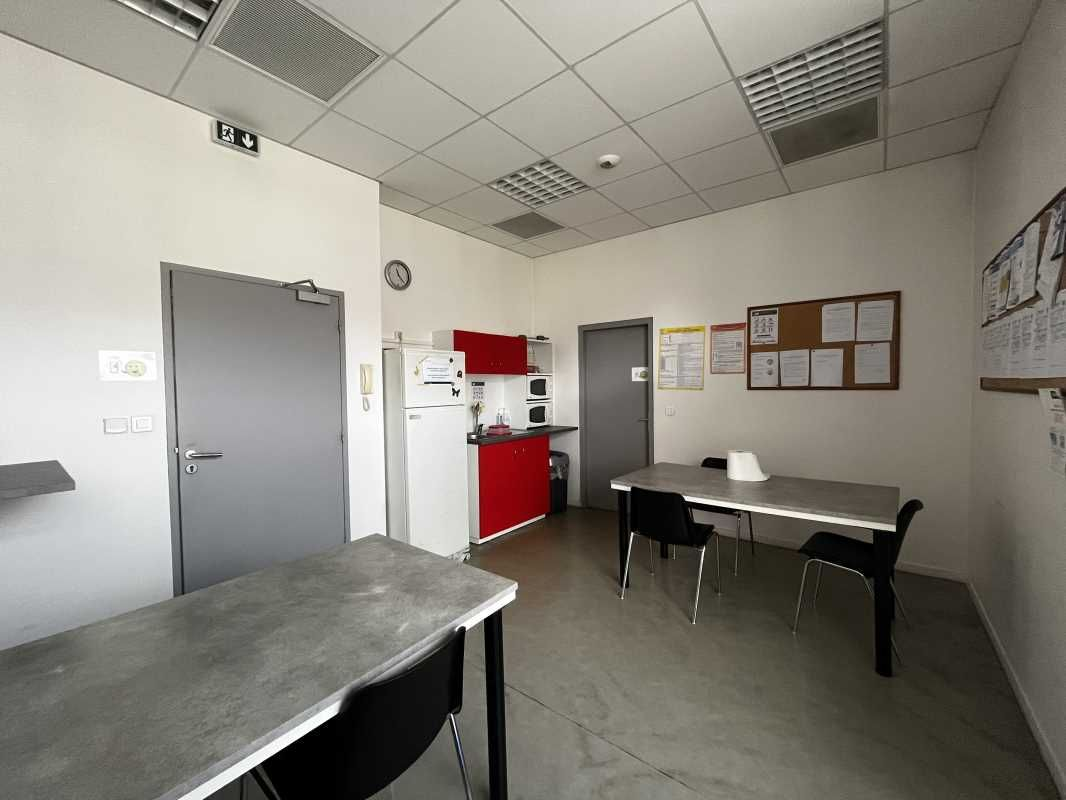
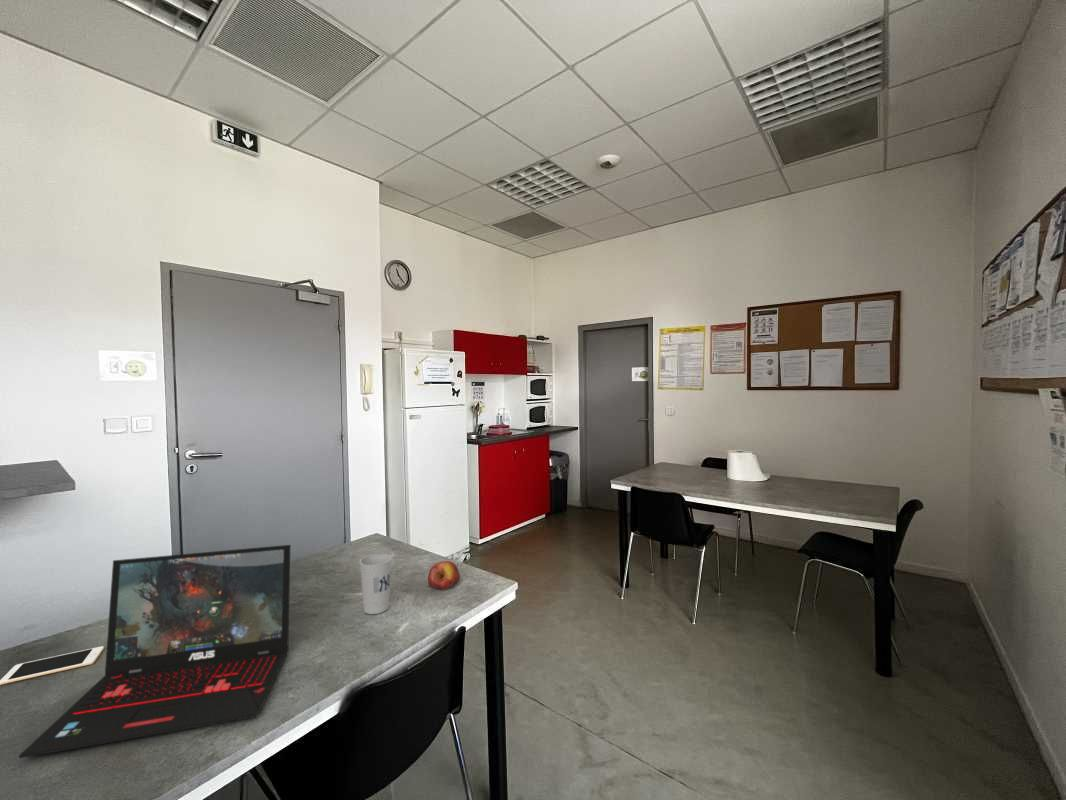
+ laptop (179, 633)
+ cell phone (54, 664)
+ cup (376, 583)
+ apple (444, 572)
